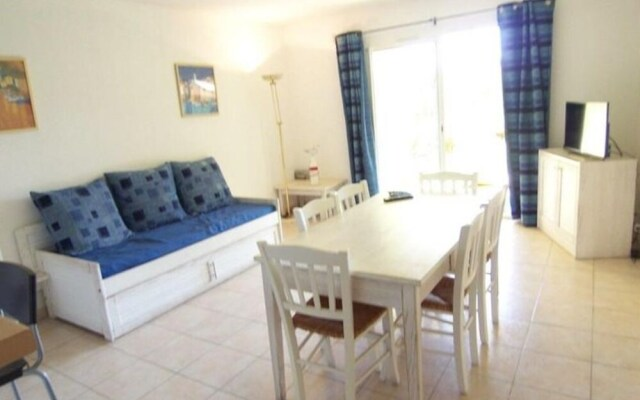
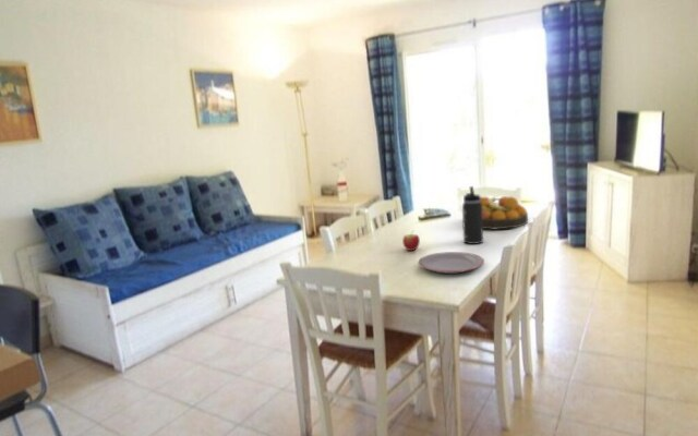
+ plate (450, 263)
+ fruit bowl (495, 209)
+ thermos bottle (471, 214)
+ apple (410, 240)
